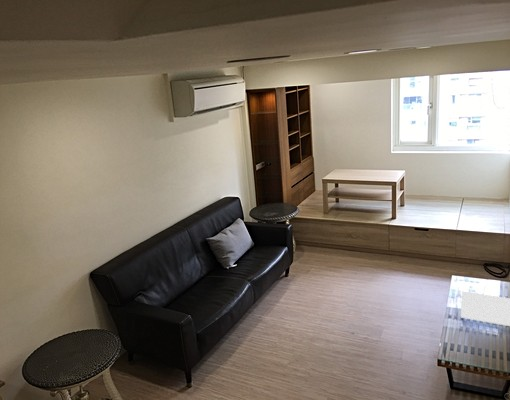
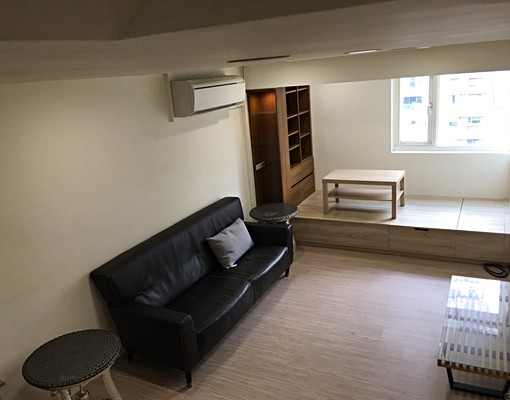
- laptop (490, 301)
